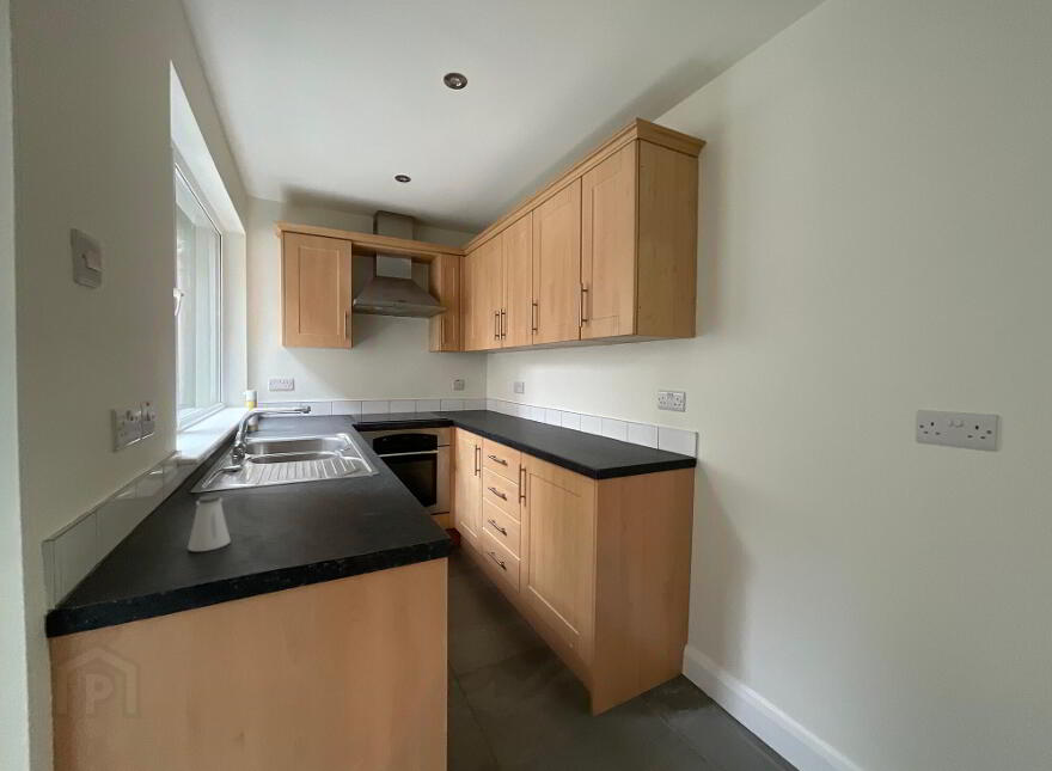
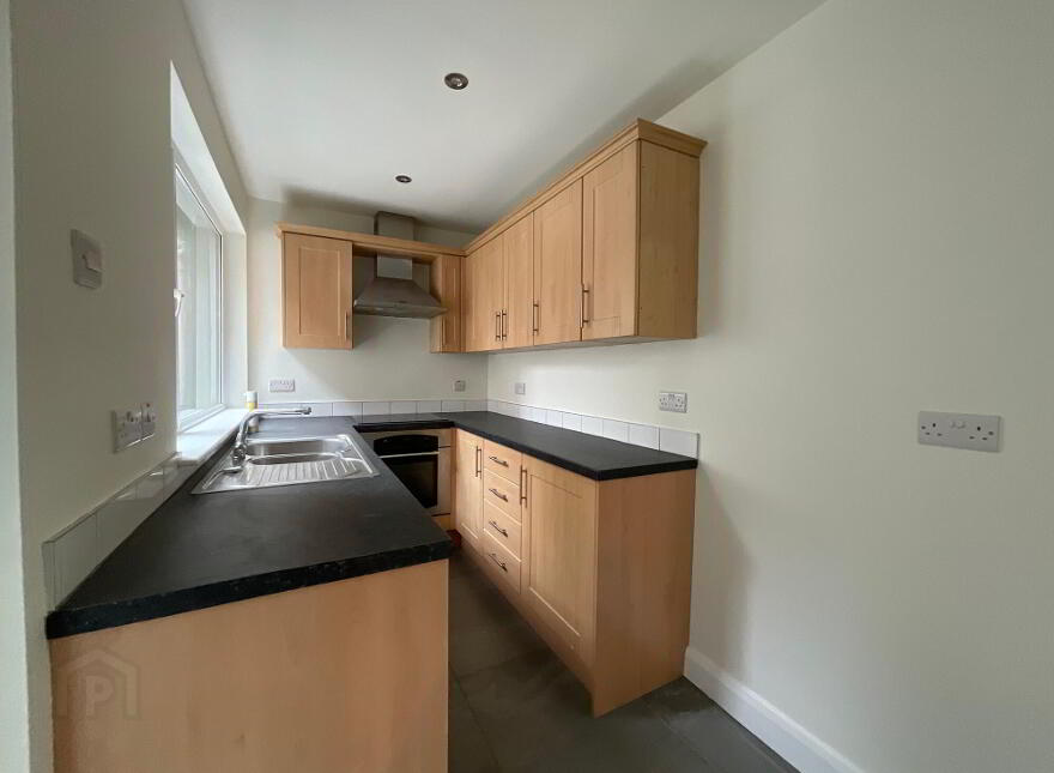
- saltshaker (209, 520)
